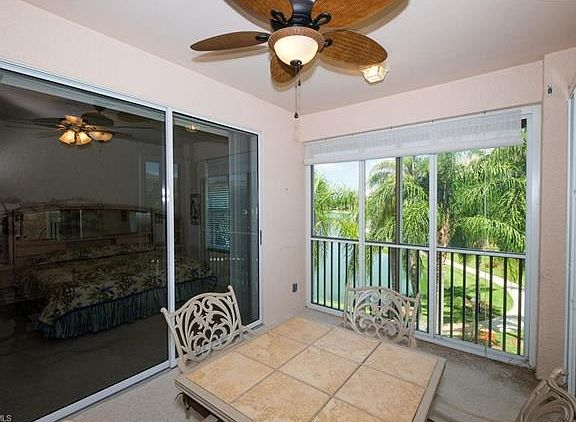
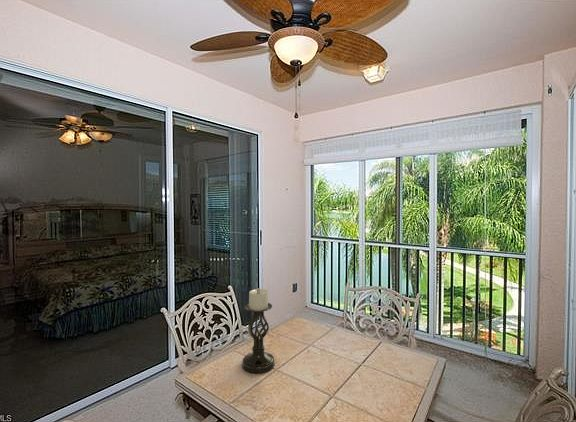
+ candle holder (257, 326)
